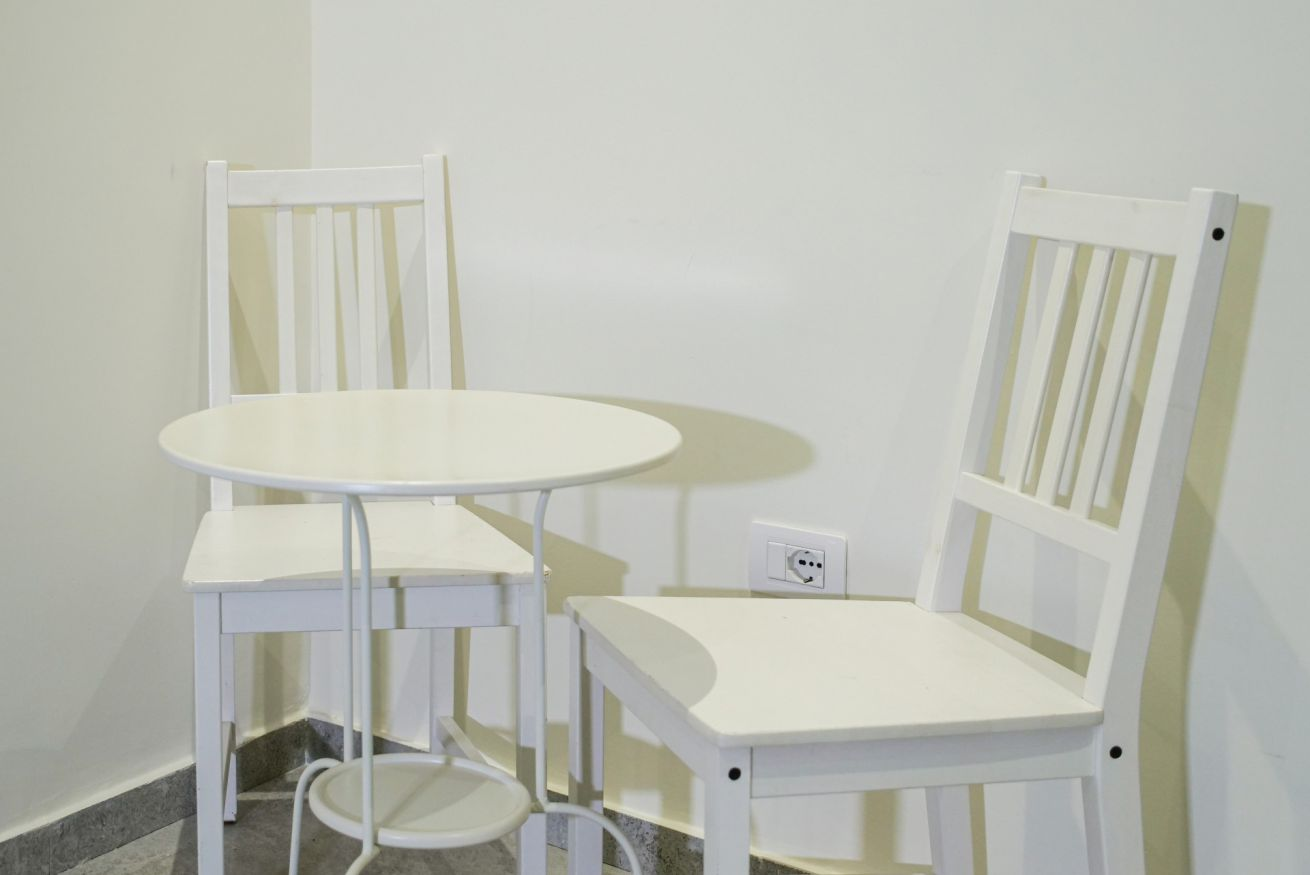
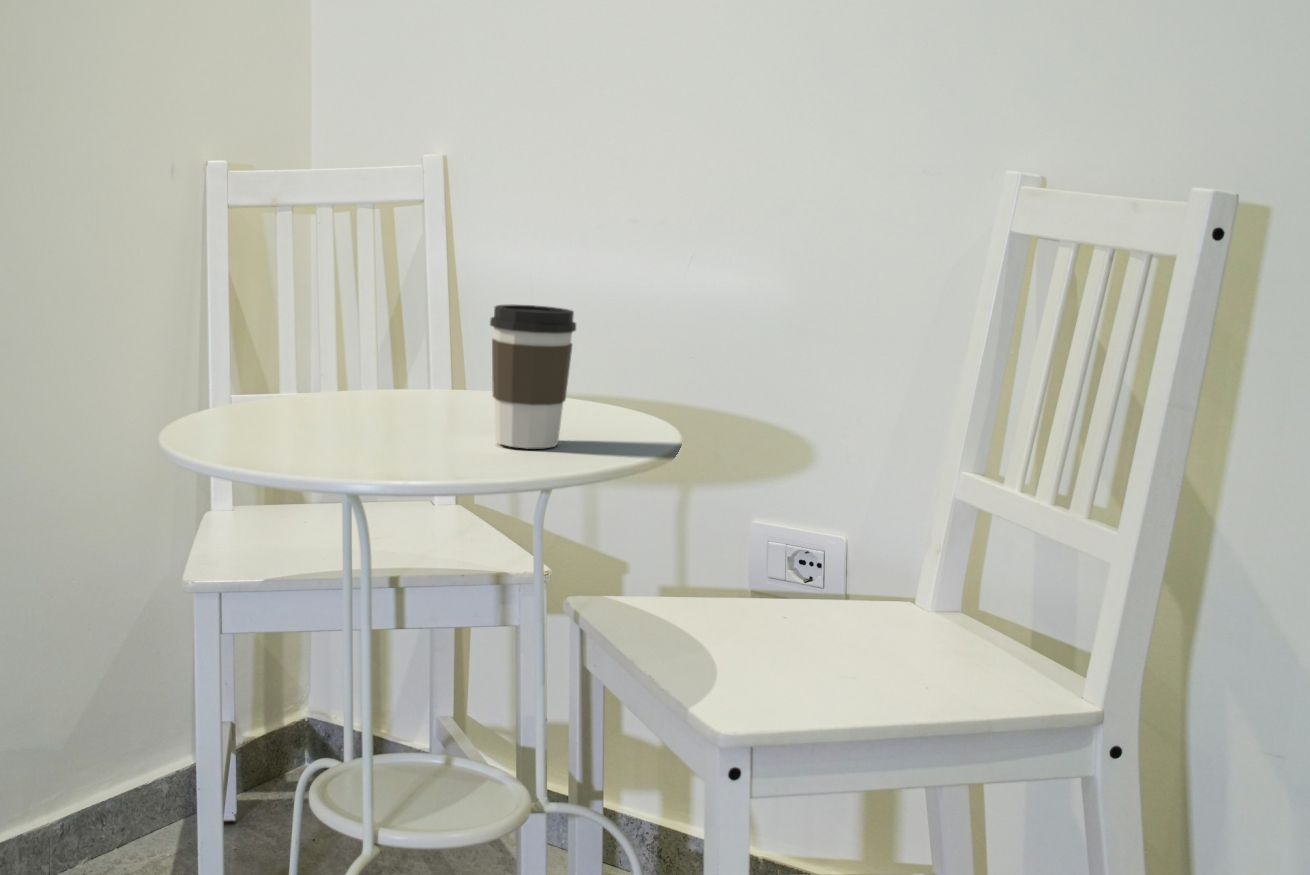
+ coffee cup (530, 376)
